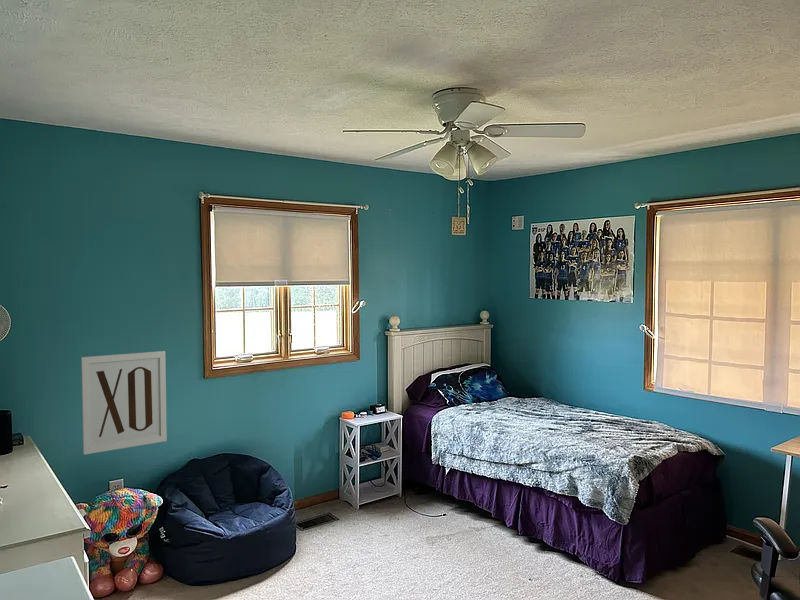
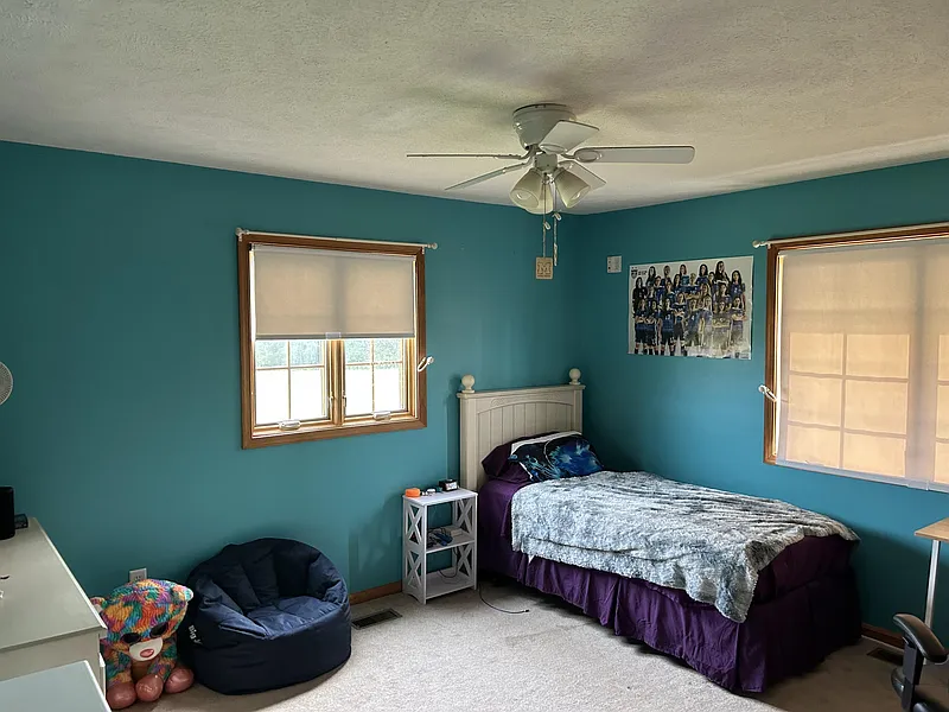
- wall art (125, 400)
